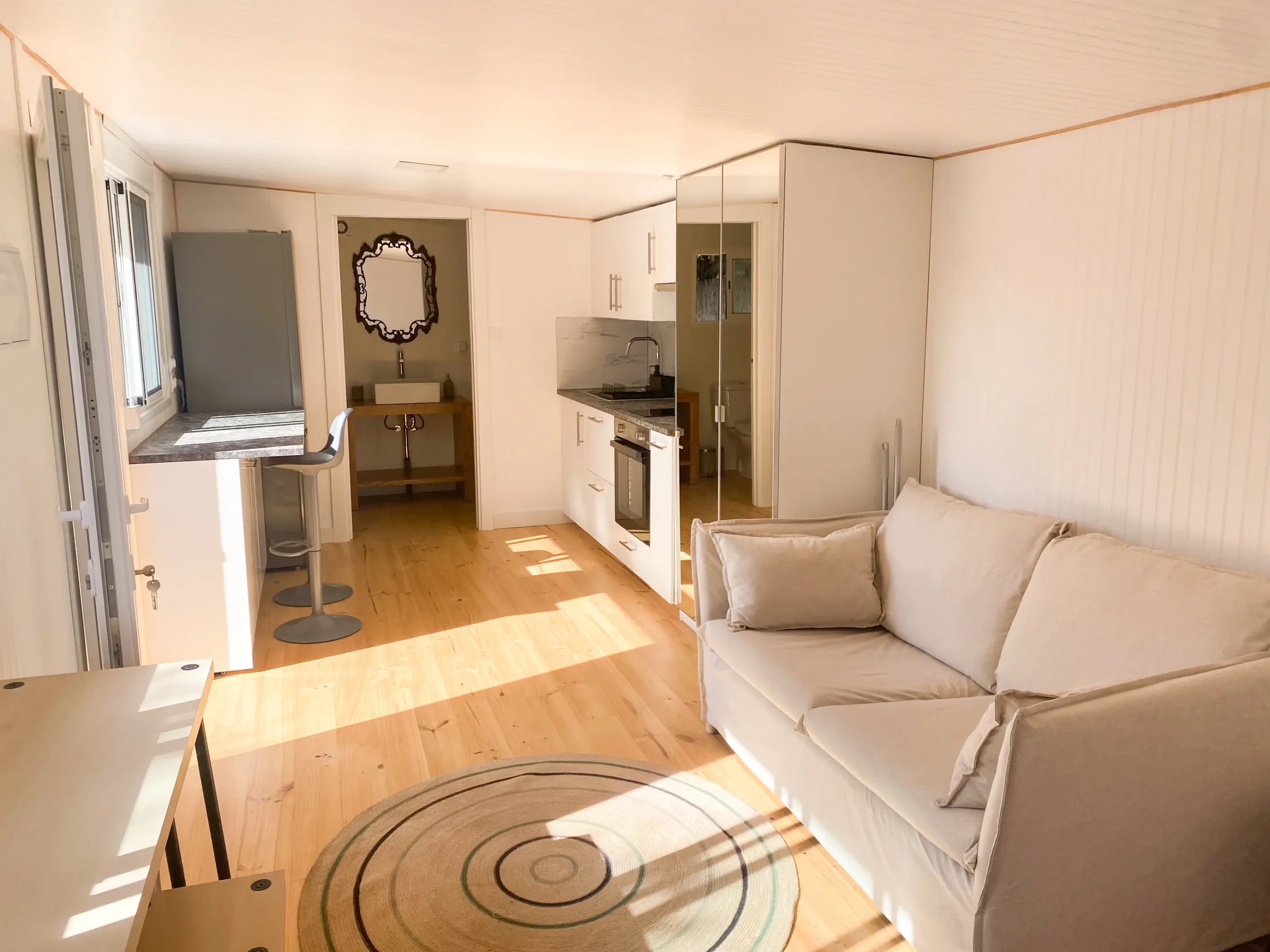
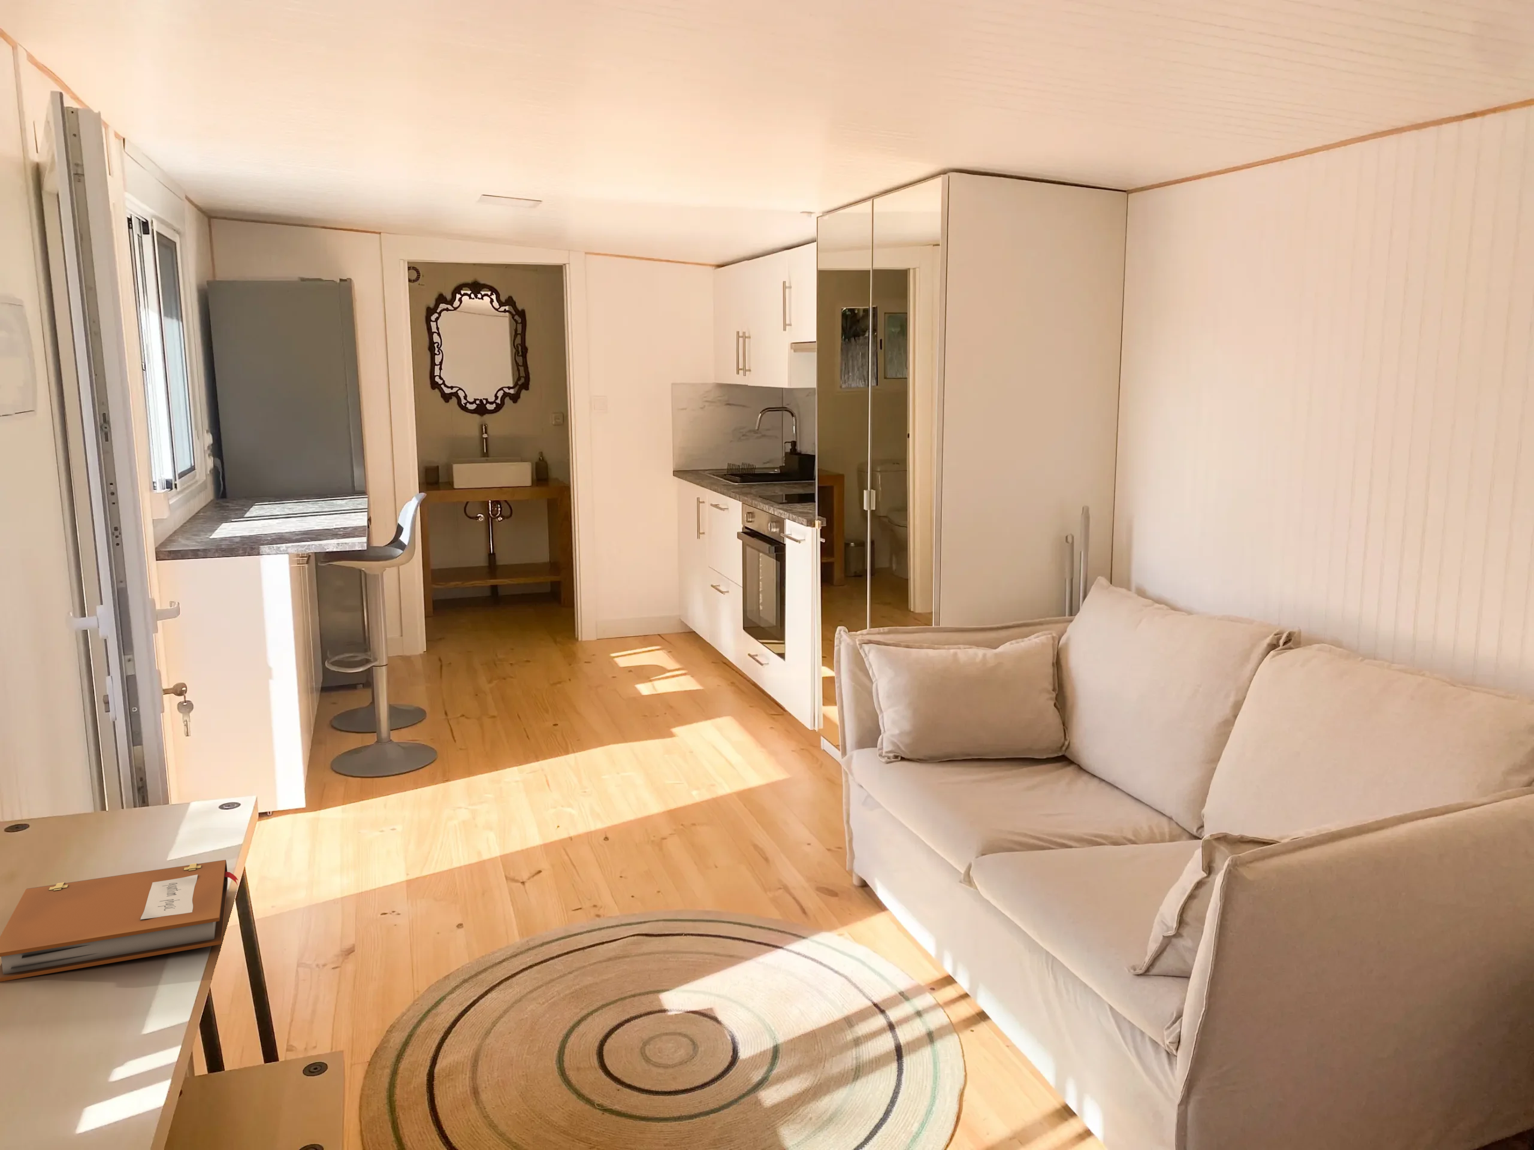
+ notebook (127, 913)
